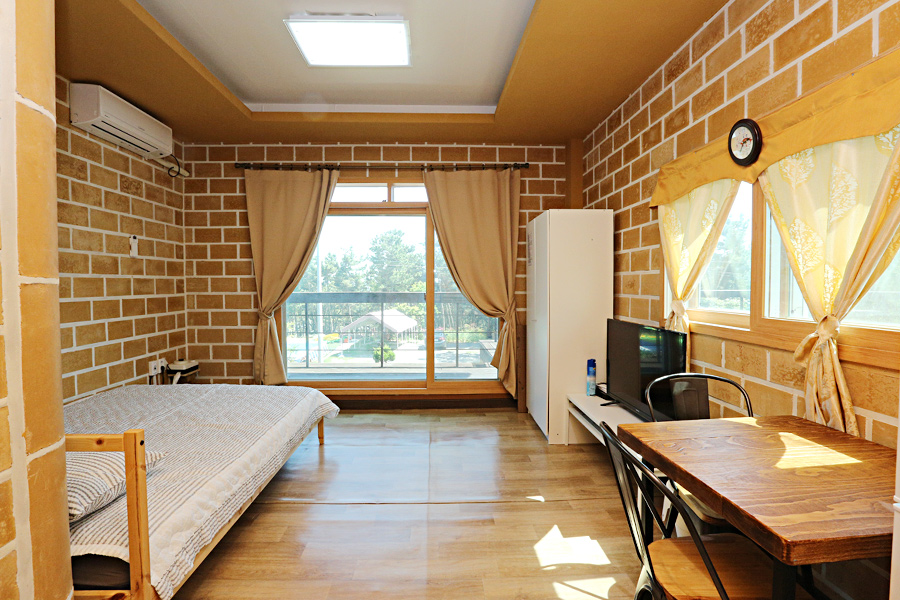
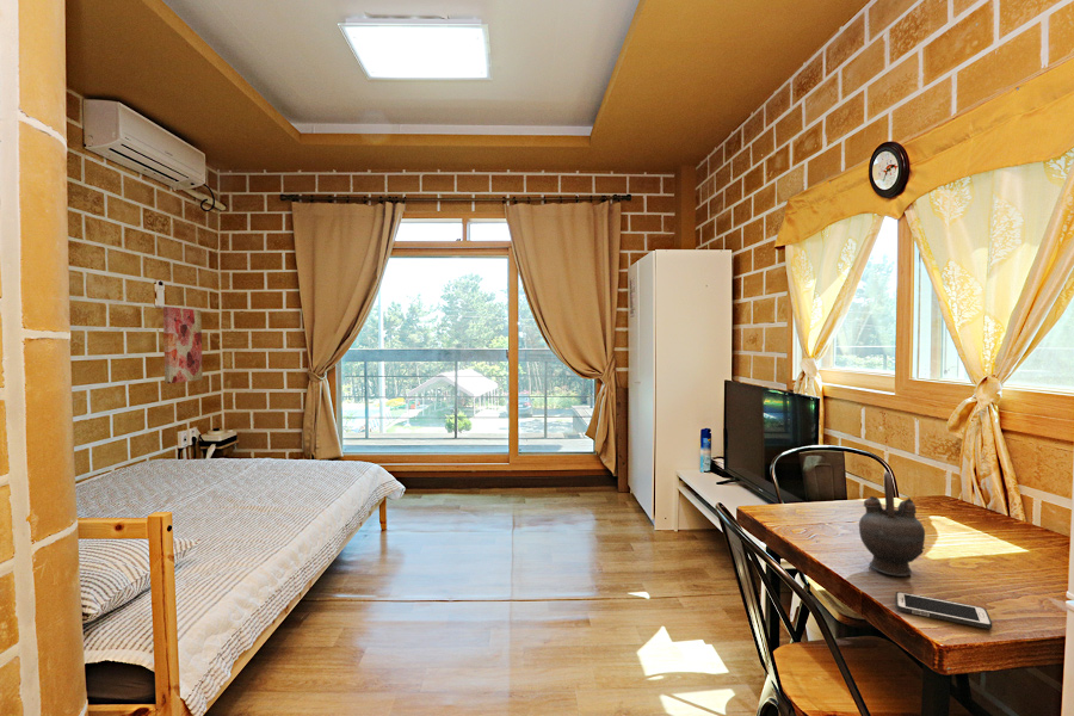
+ wall art (184, 345)
+ teapot (890, 519)
+ cell phone (940, 609)
